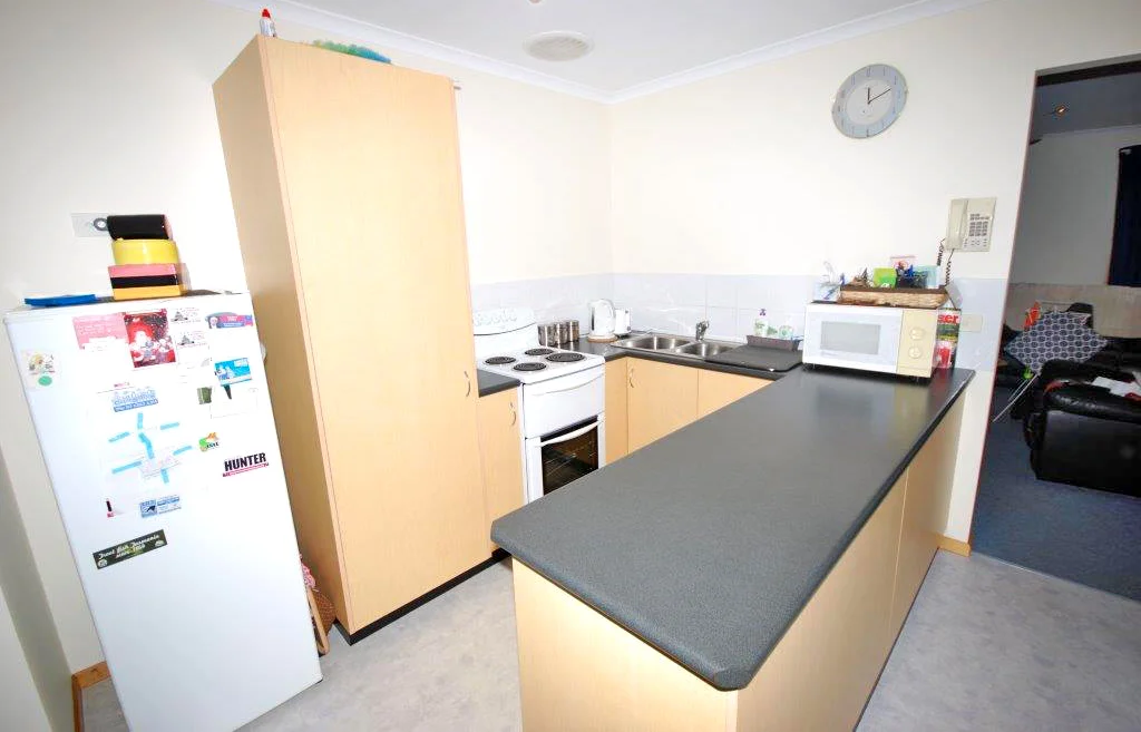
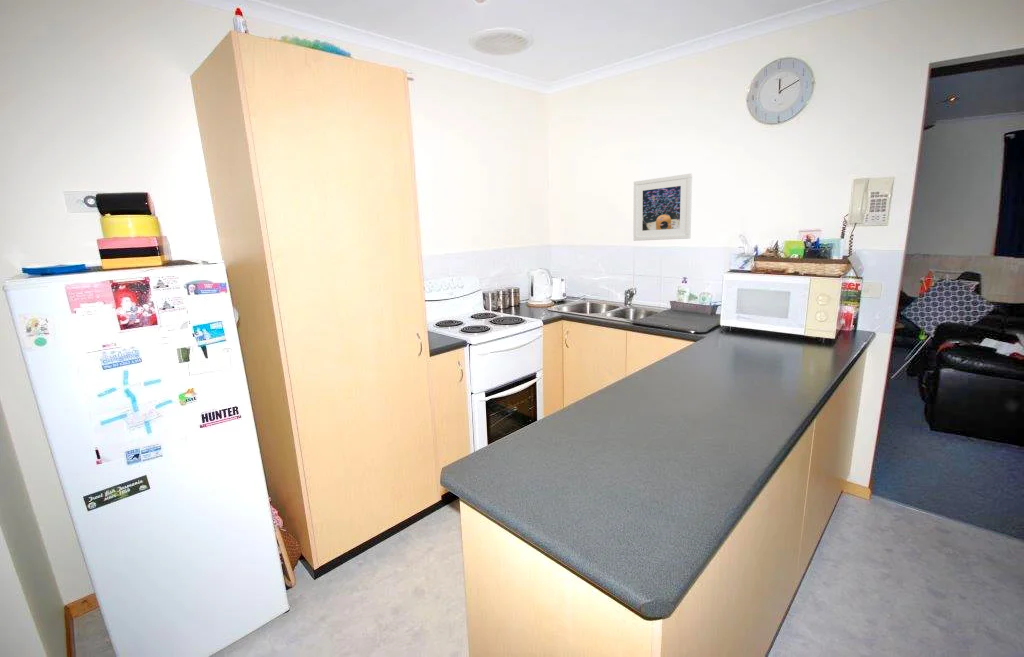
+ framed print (661, 209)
